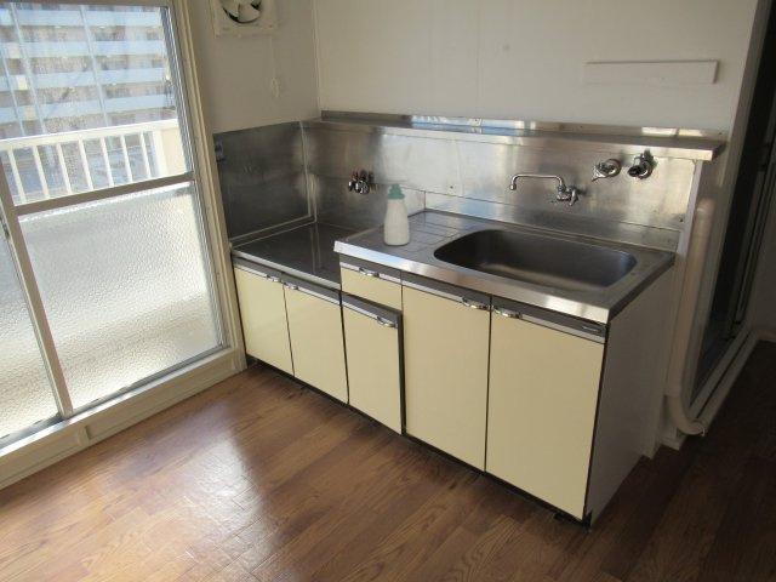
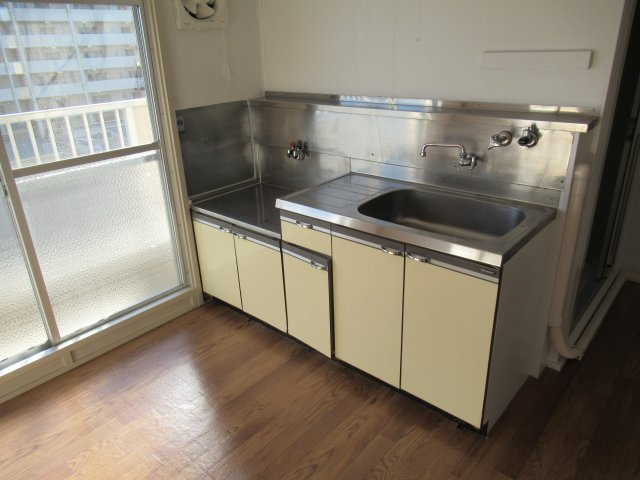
- soap bottle (395, 213)
